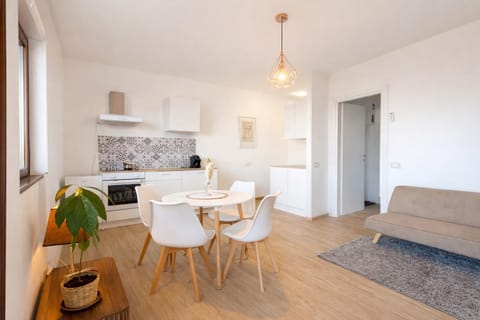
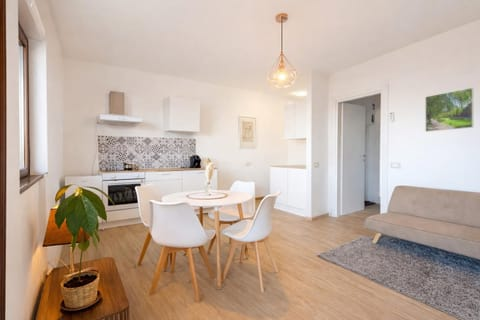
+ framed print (447, 111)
